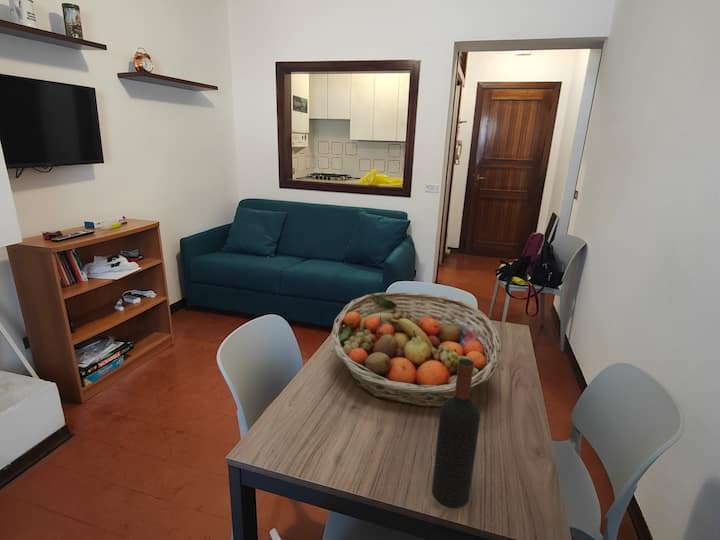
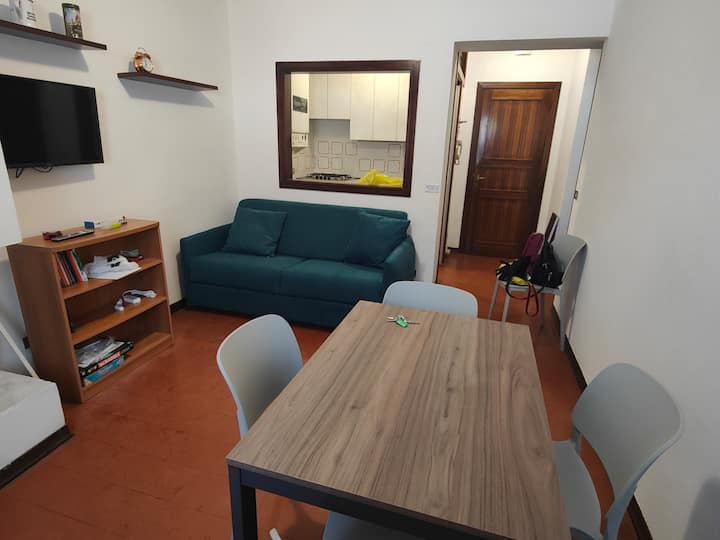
- fruit basket (412, 345)
- wine bottle (457, 430)
